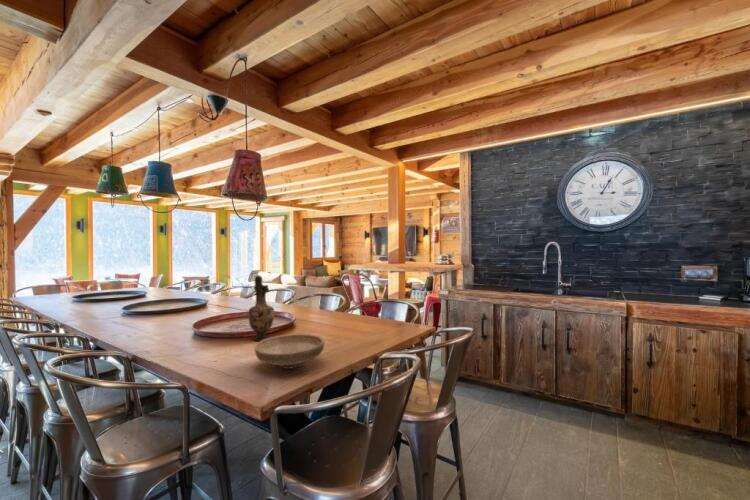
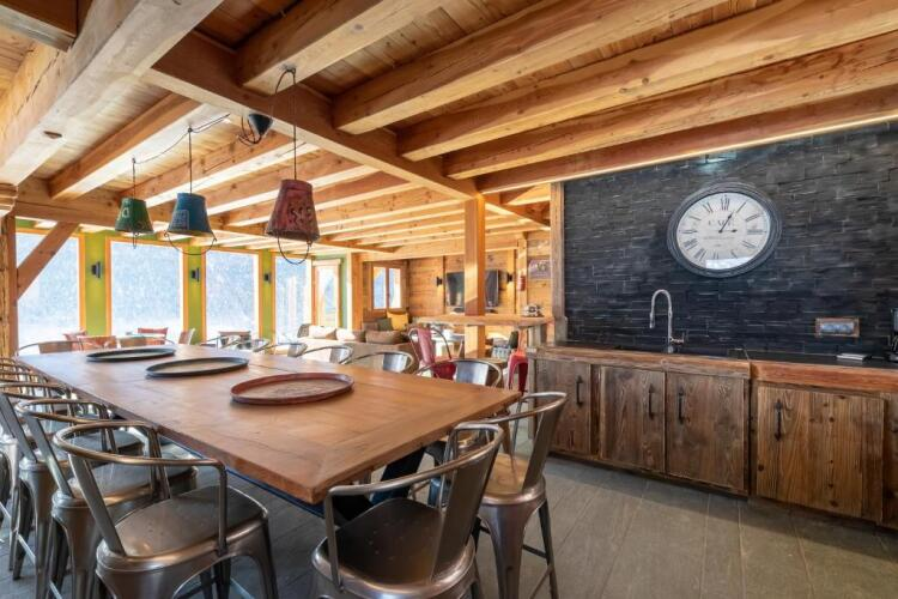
- bowl (290, 353)
- vase (261, 307)
